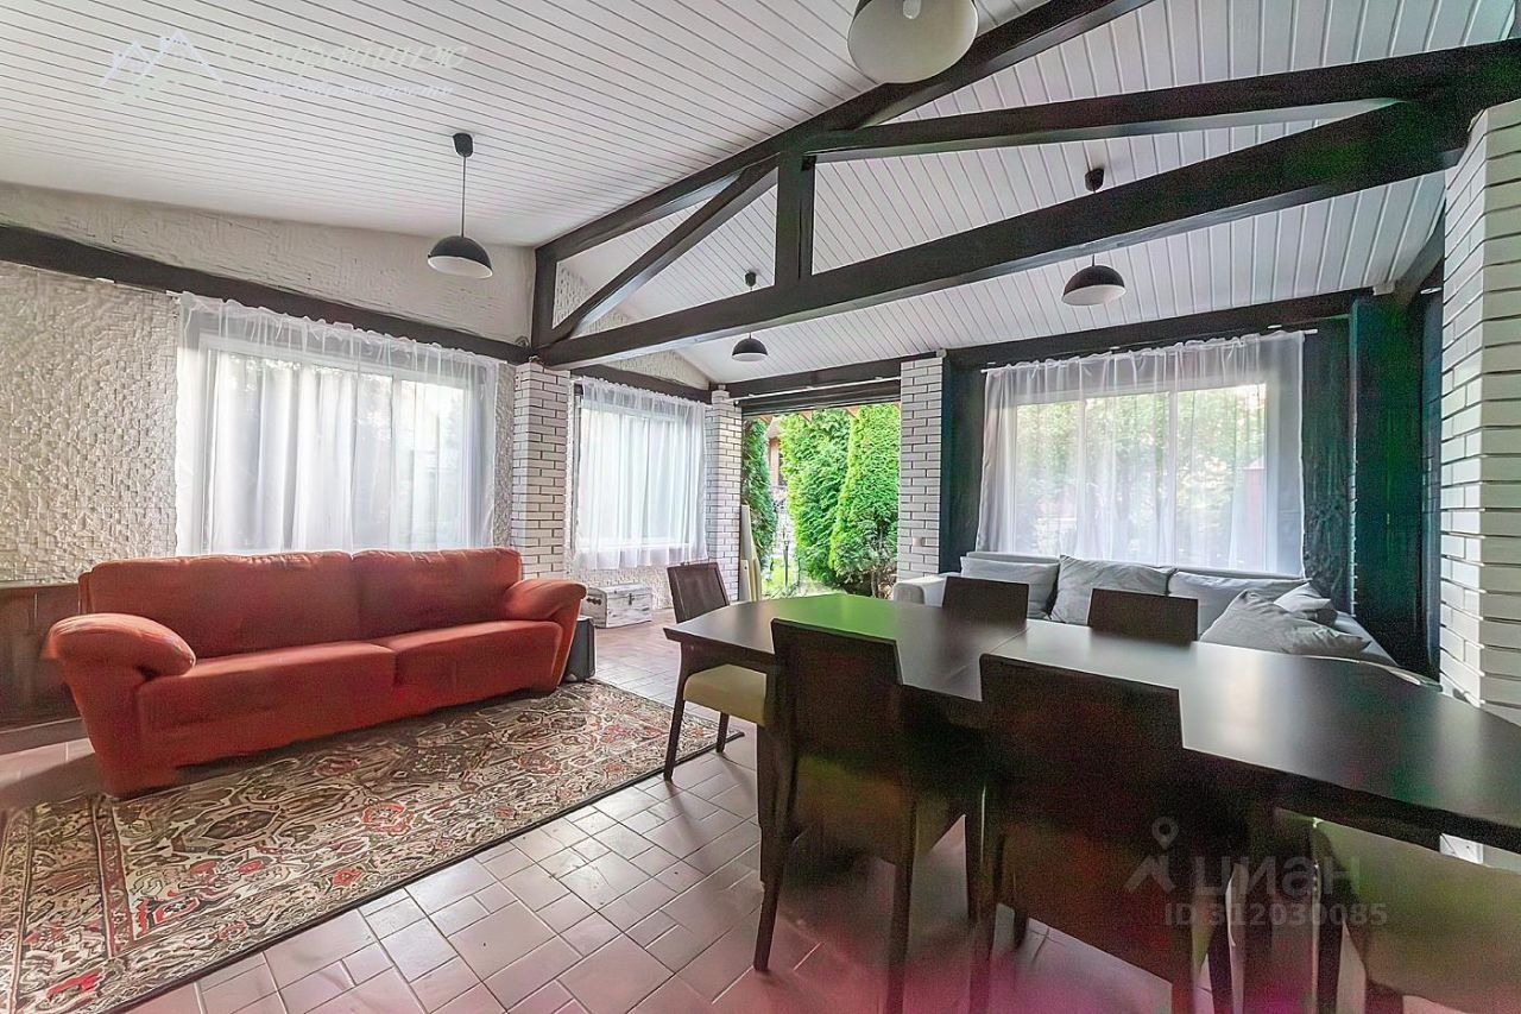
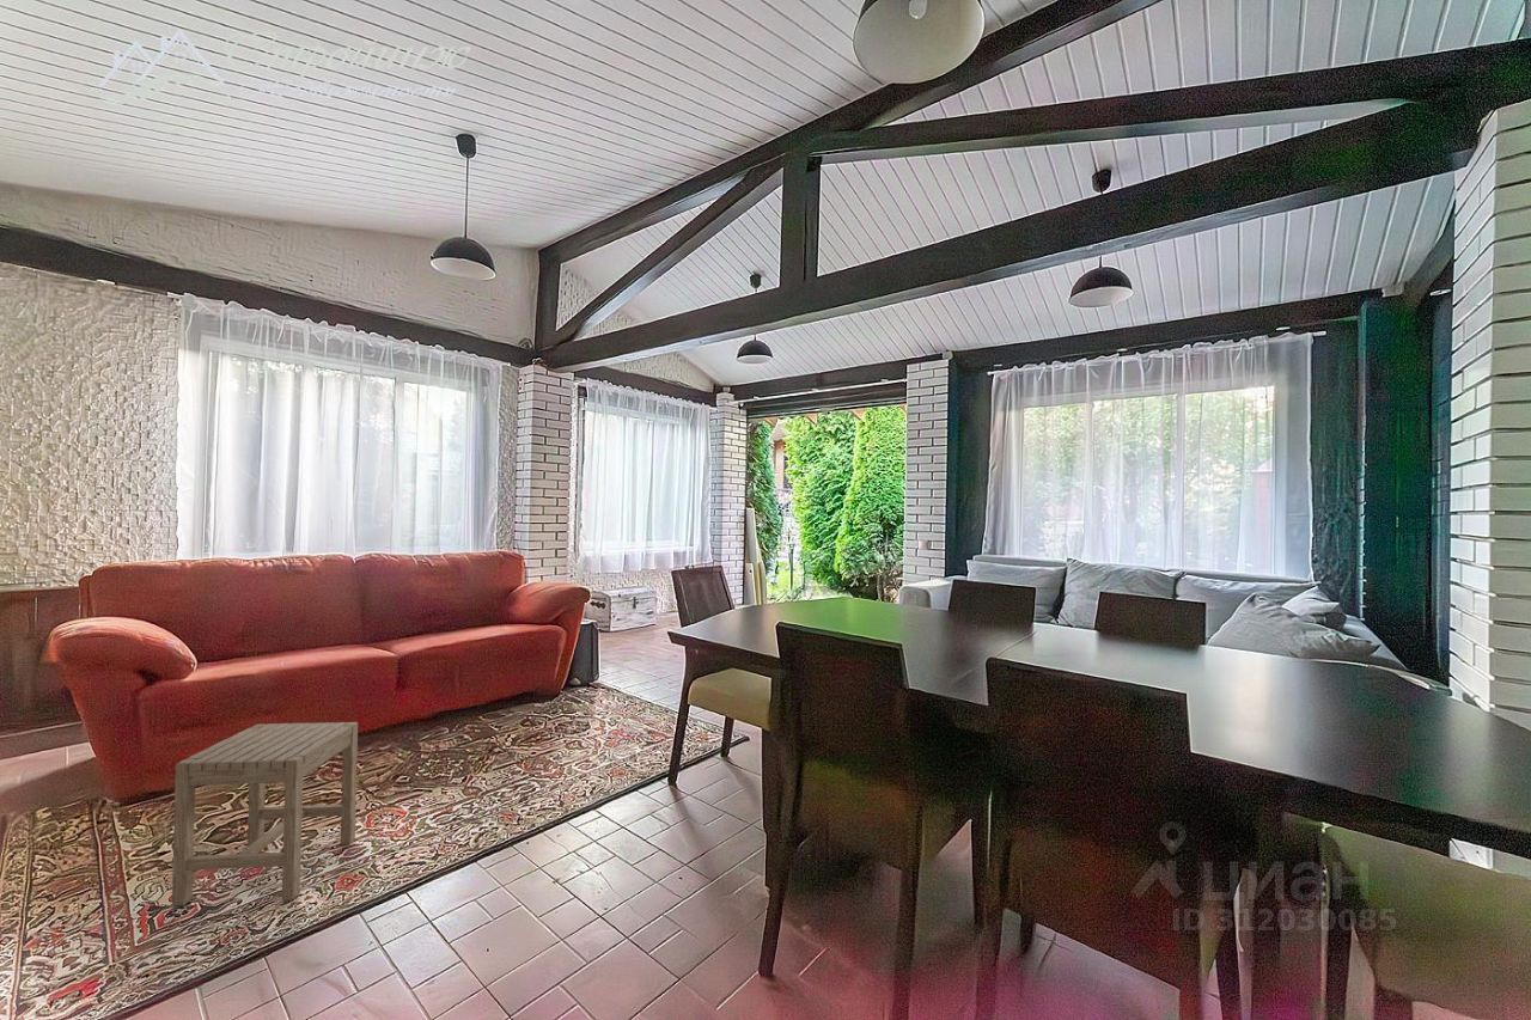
+ stool (273, 807)
